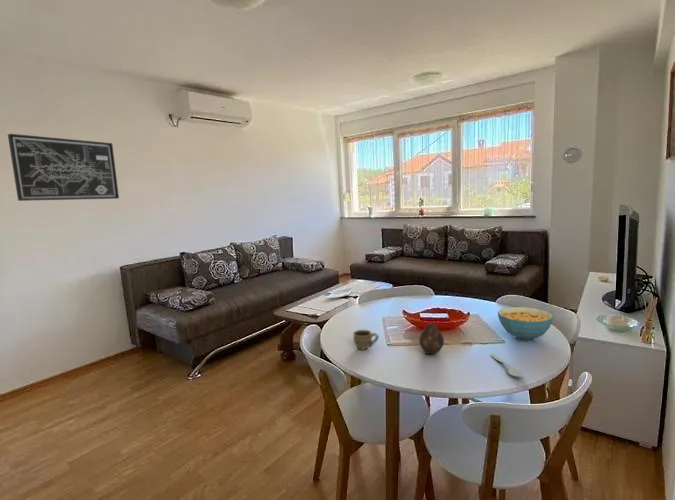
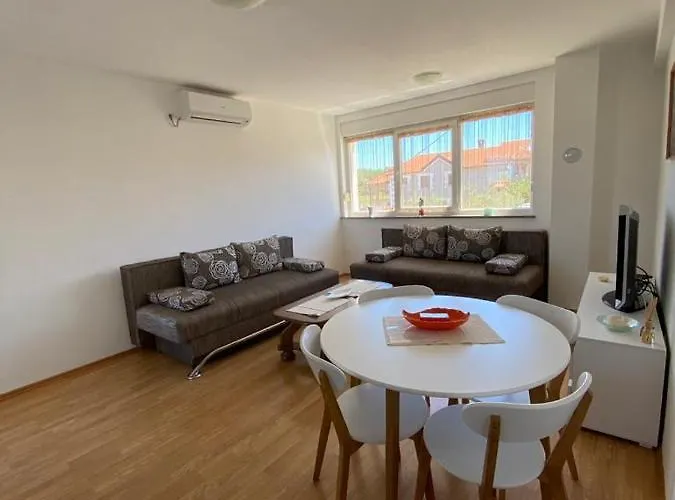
- cup (366, 340)
- wall art (68, 169)
- spoon (505, 363)
- cereal bowl (524, 325)
- fruit (431, 337)
